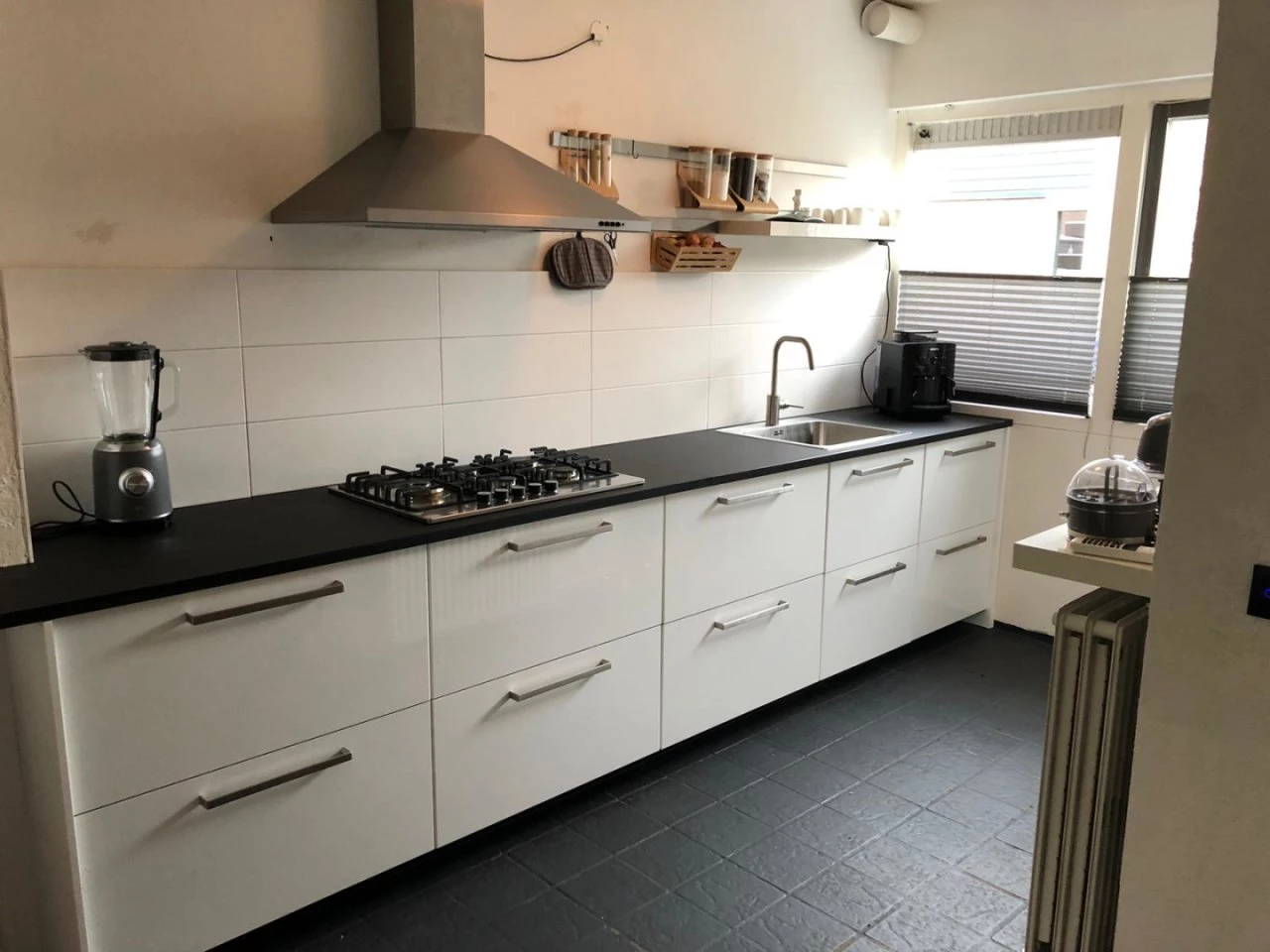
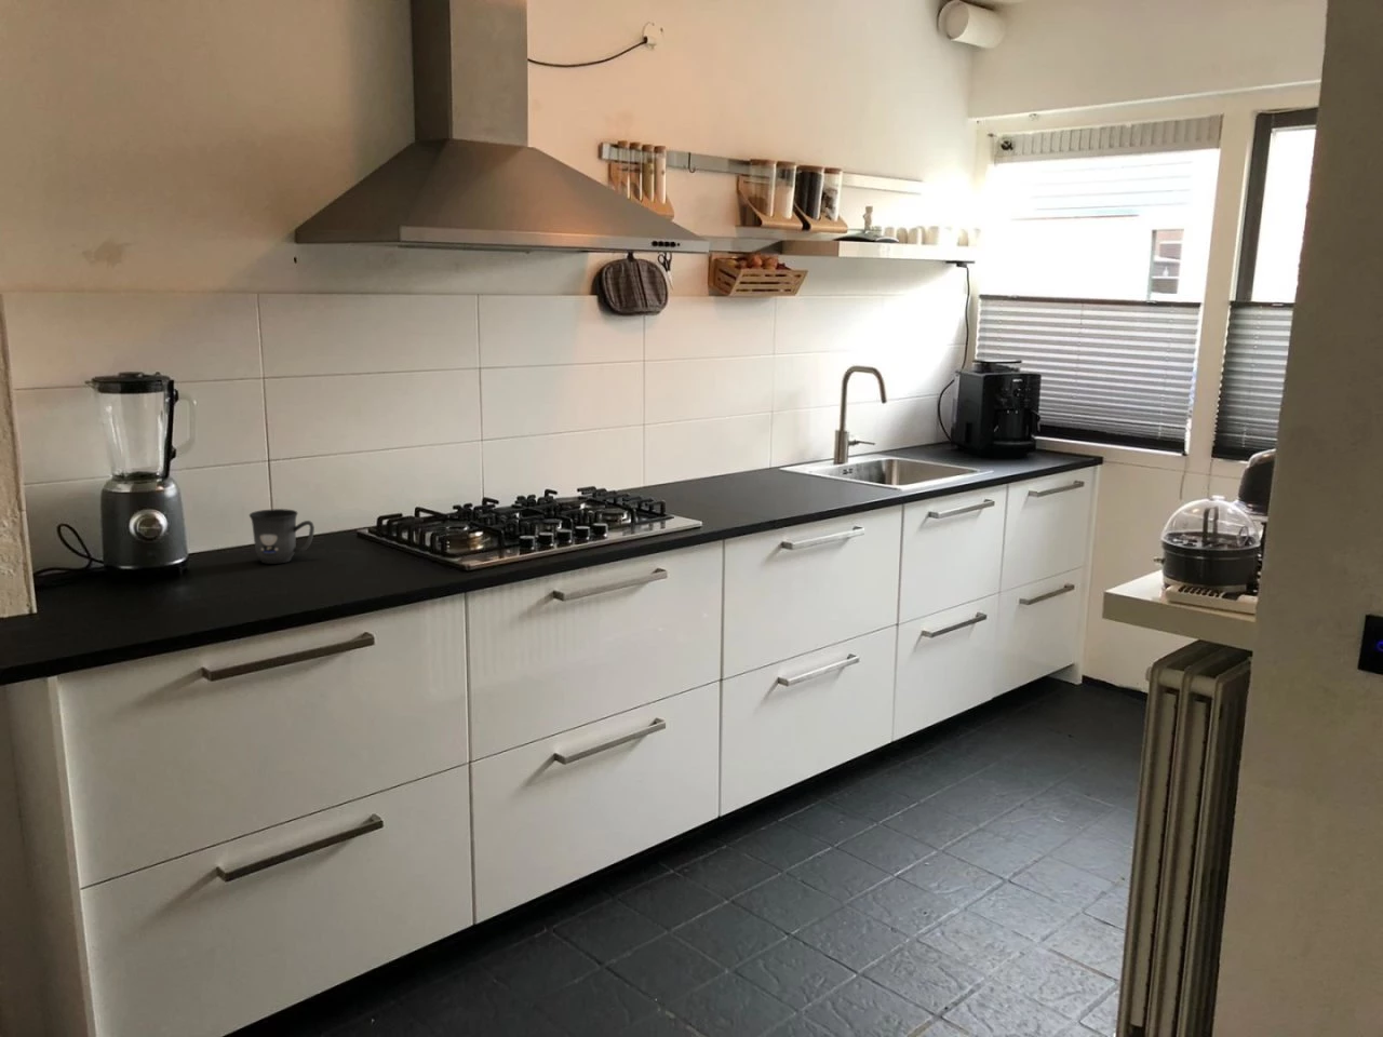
+ mug (283, 537)
